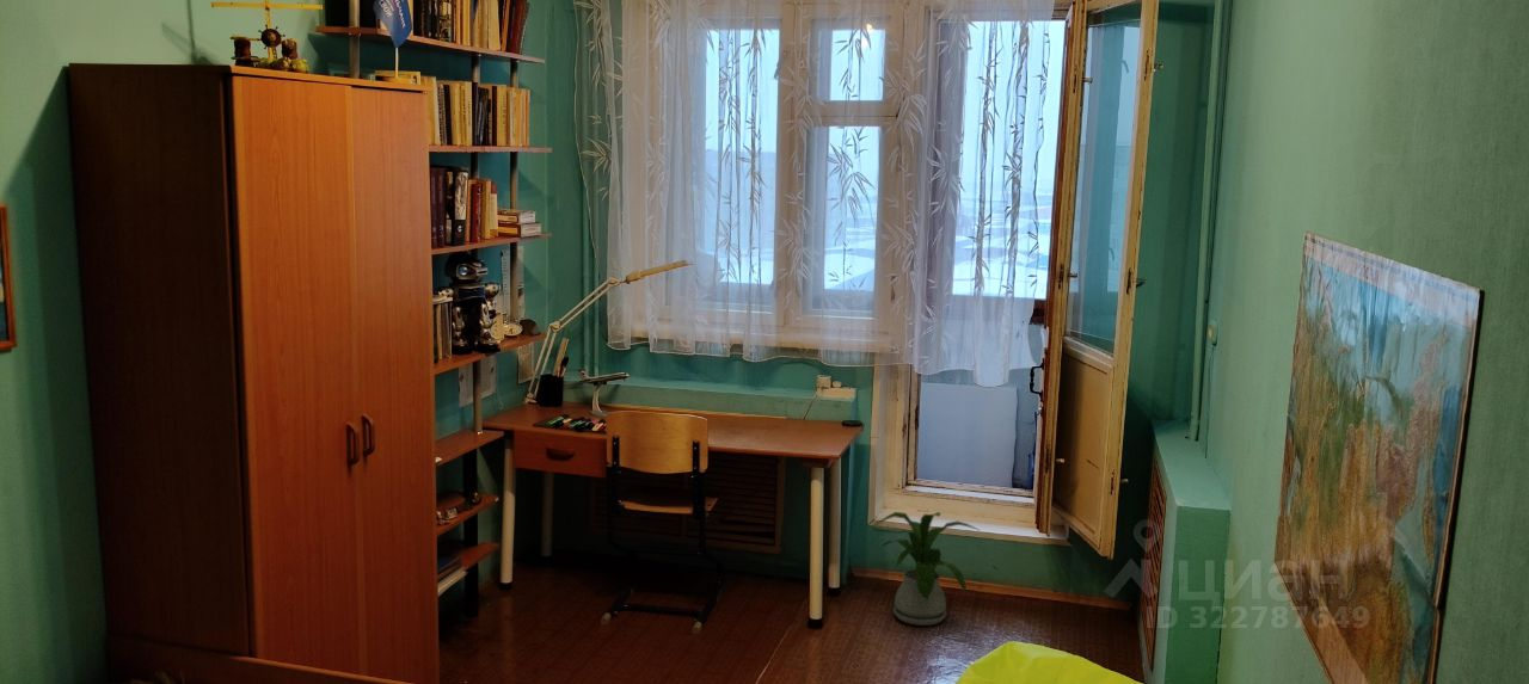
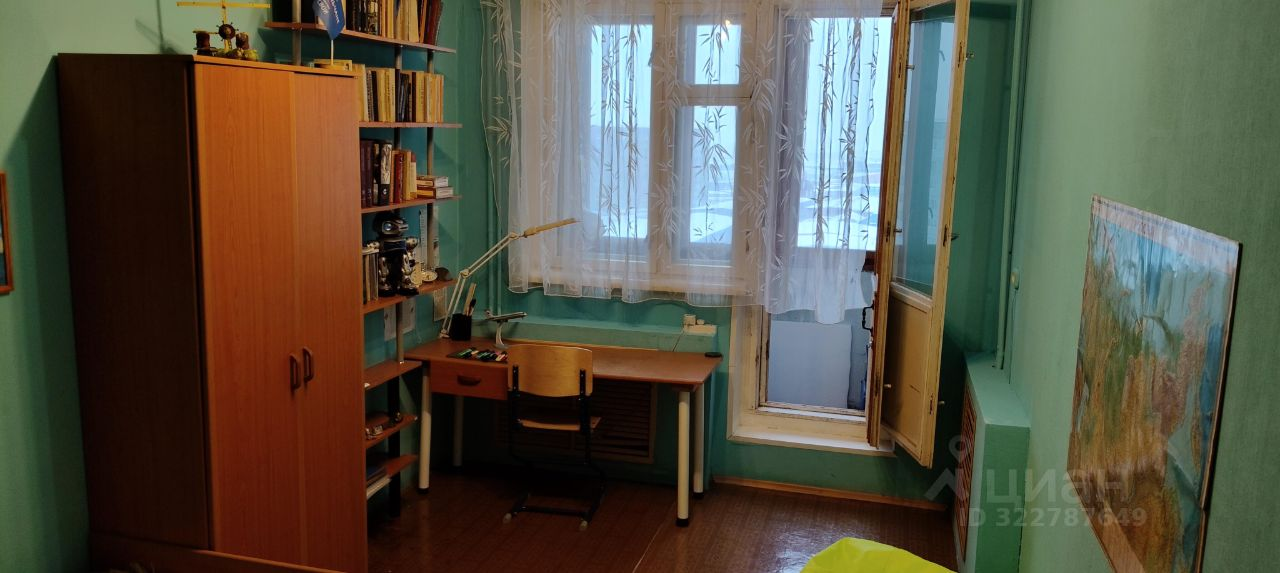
- house plant (926, 556)
